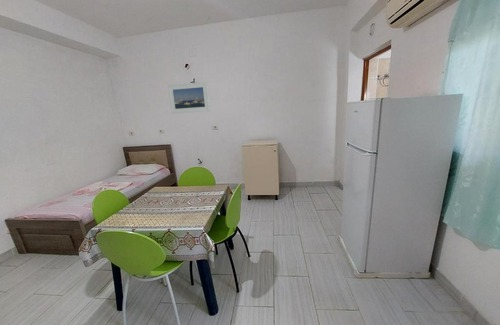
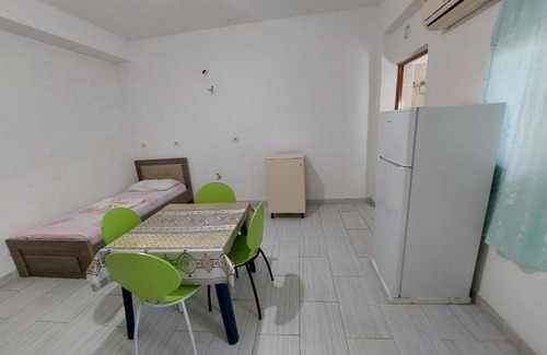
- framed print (189, 98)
